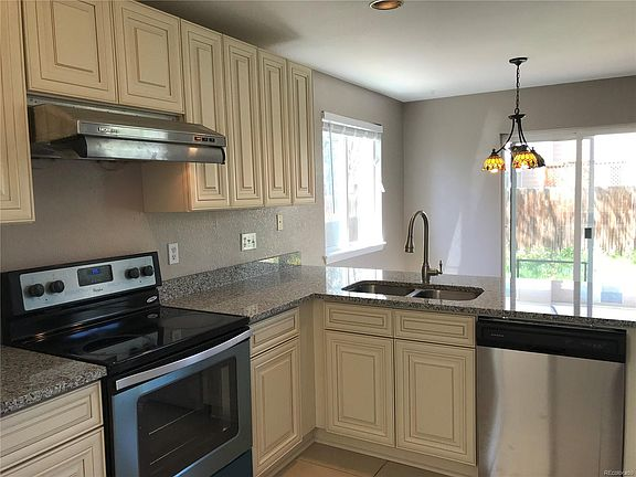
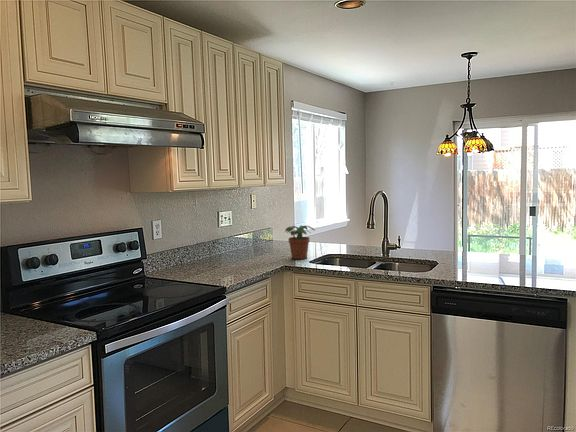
+ potted plant (299, 241)
